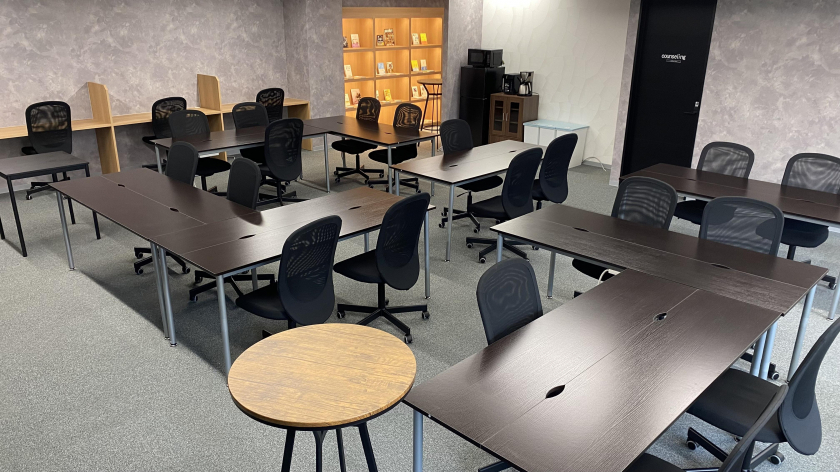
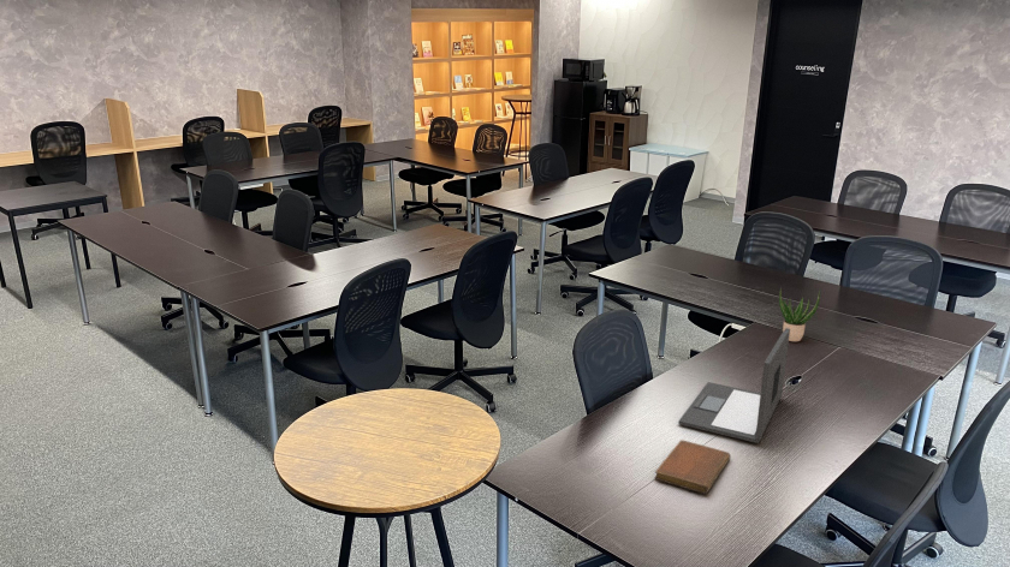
+ notebook (693, 465)
+ potted plant (796, 314)
+ laptop (732, 387)
